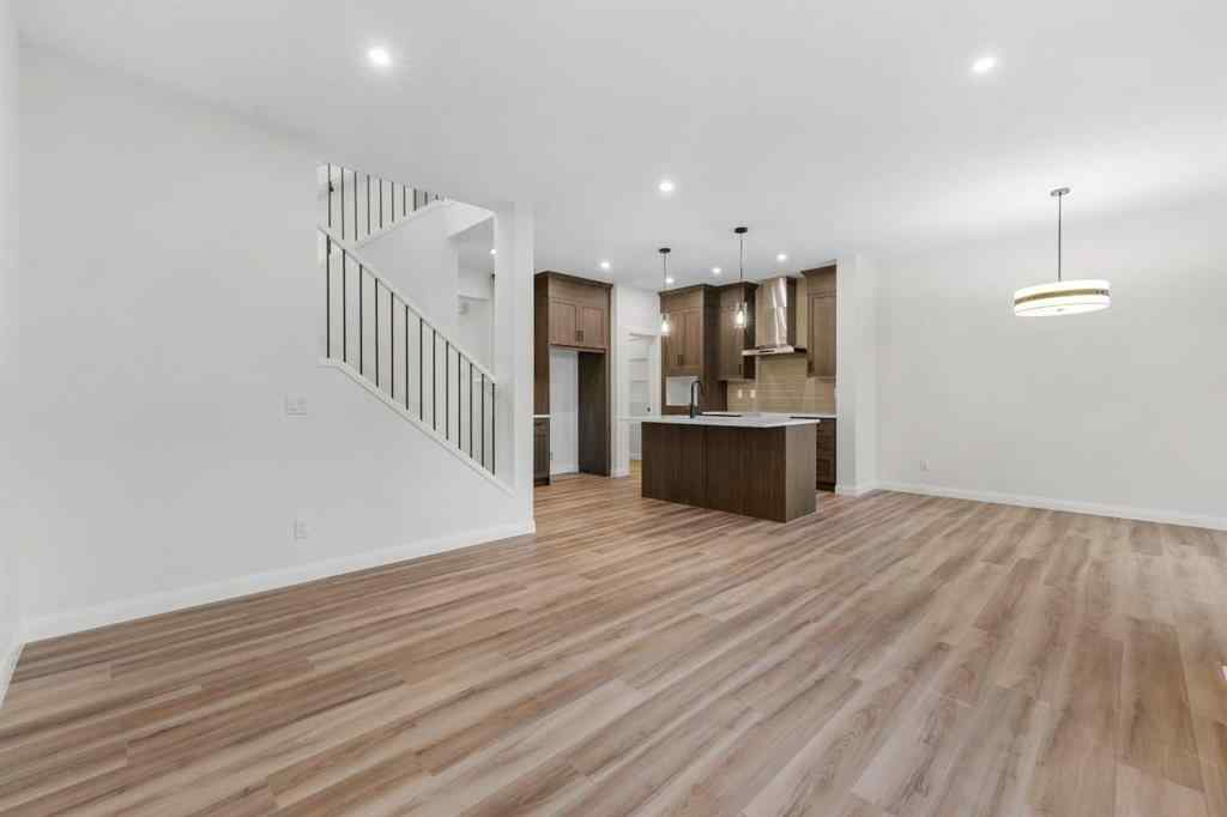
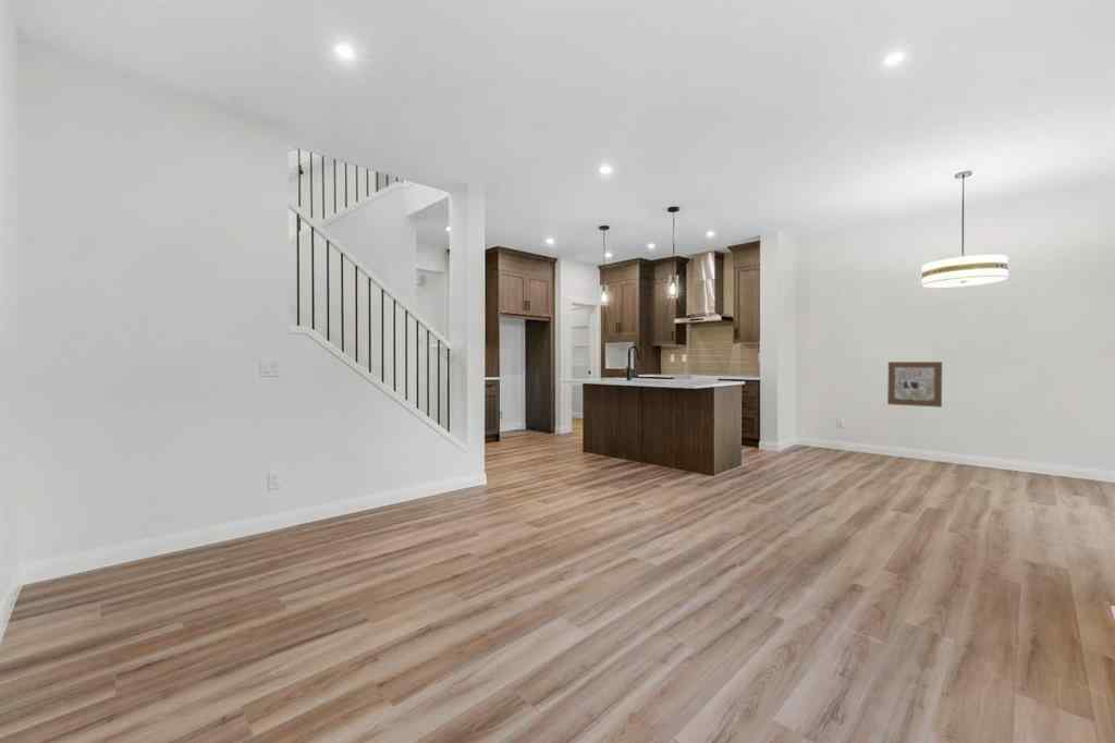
+ wall art (914, 383)
